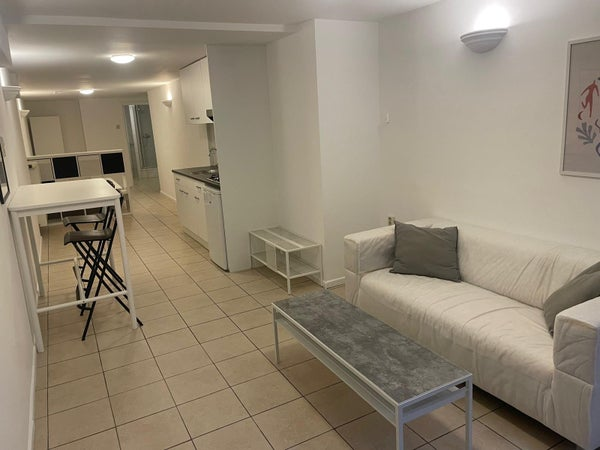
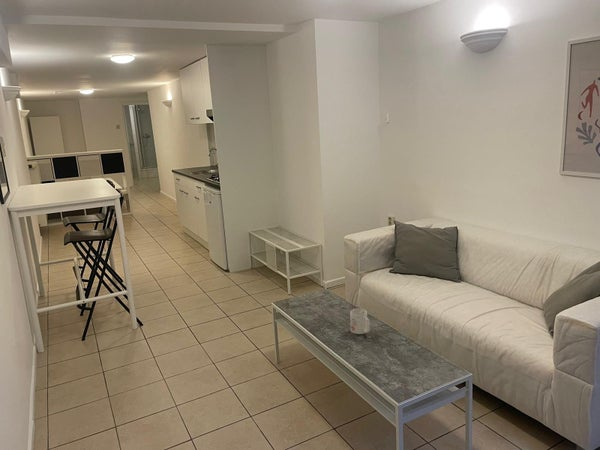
+ mug (361, 322)
